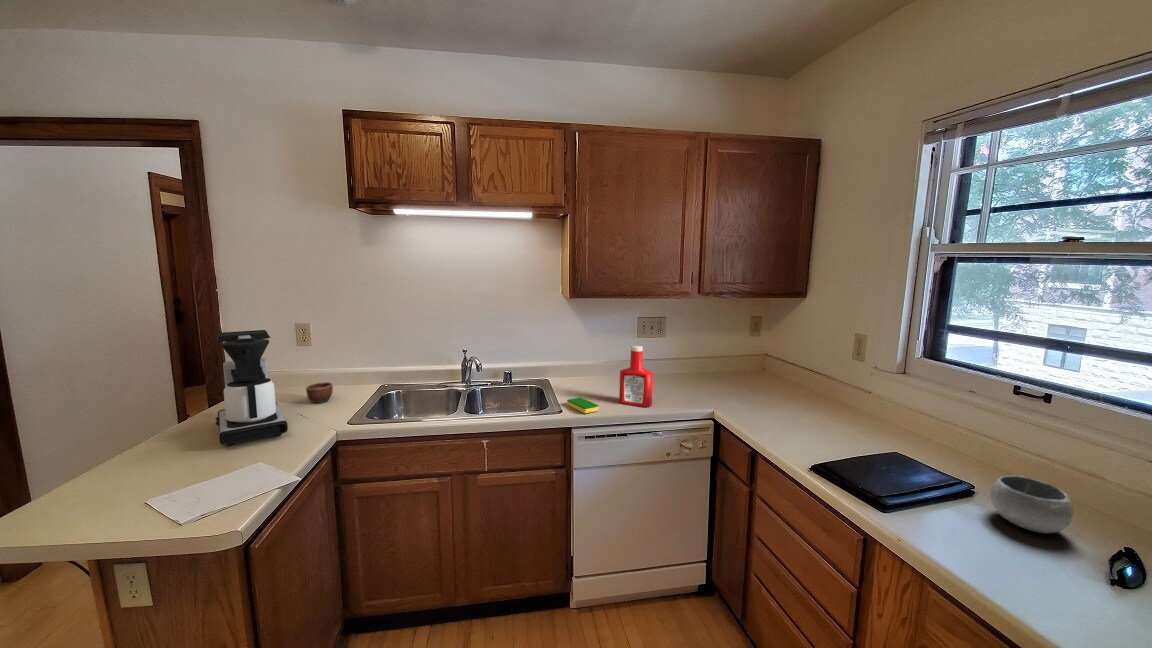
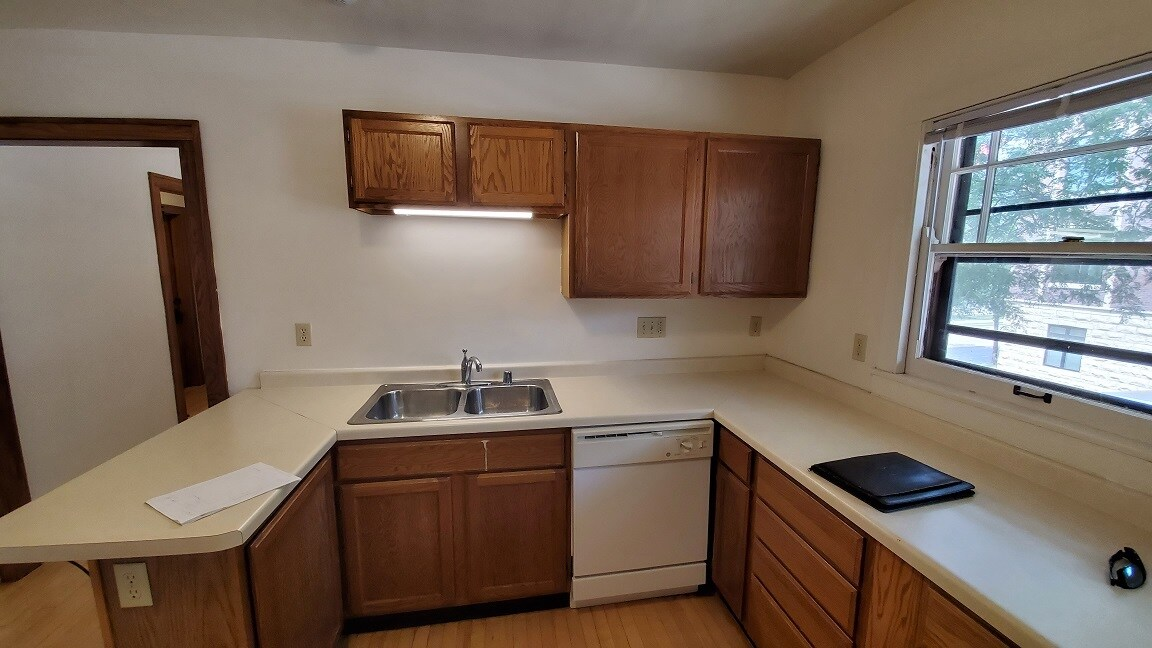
- bowl (1029, 505)
- dish sponge (582, 405)
- coffee maker (248, 383)
- soap bottle (636, 375)
- mug (317, 392)
